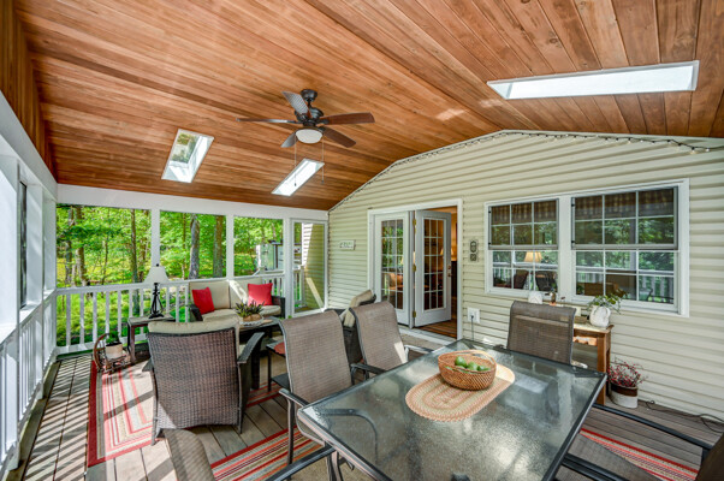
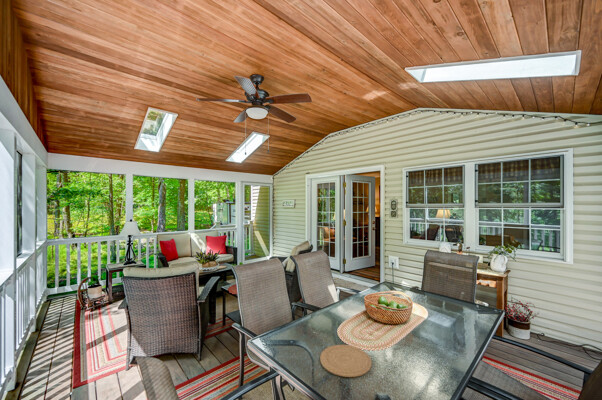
+ plate (345, 358)
